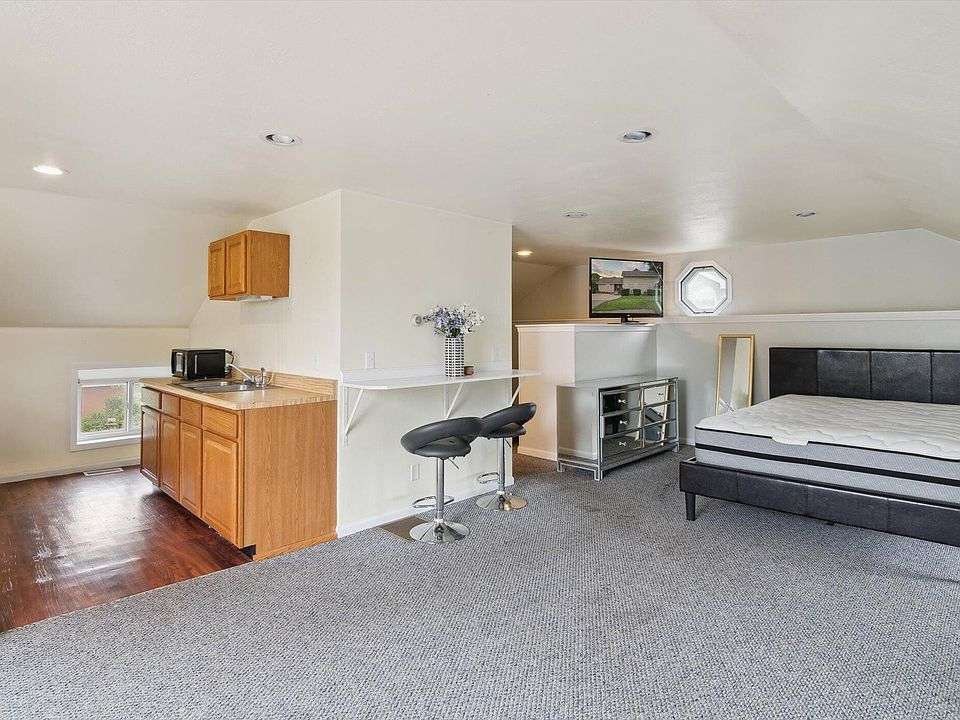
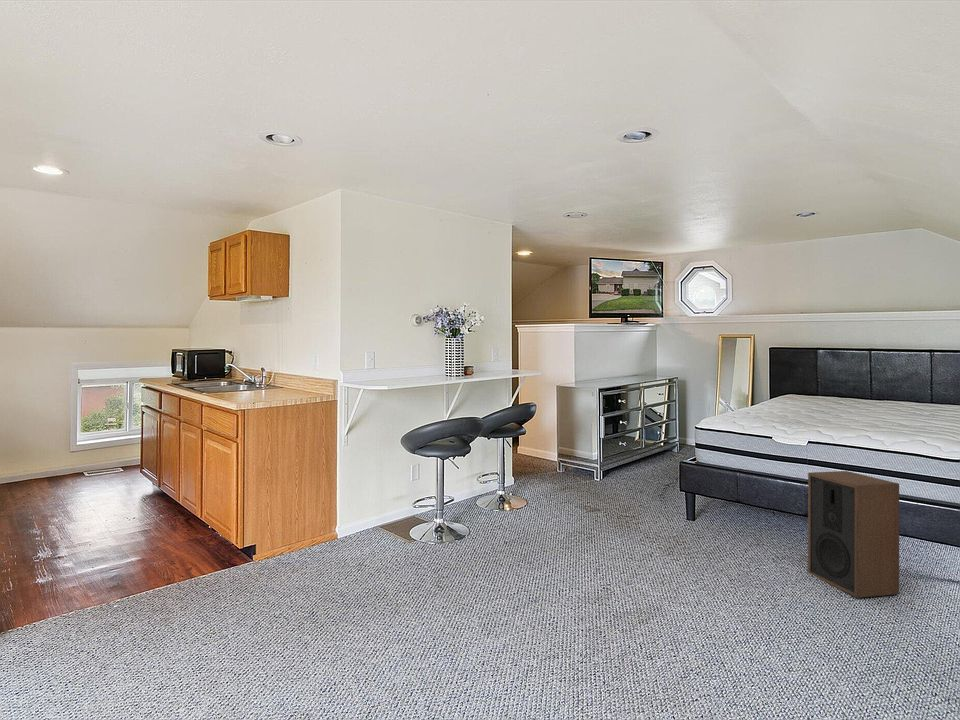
+ speaker (851, 530)
